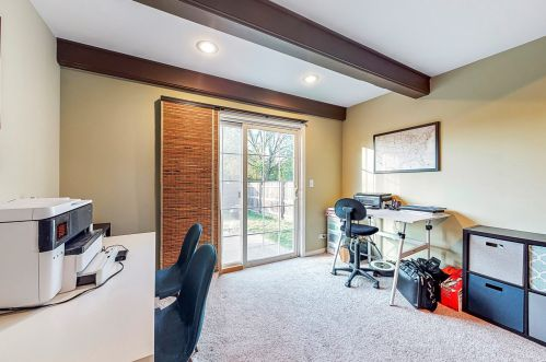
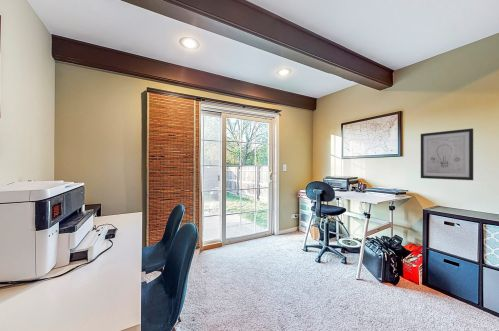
+ wall art (444, 155)
